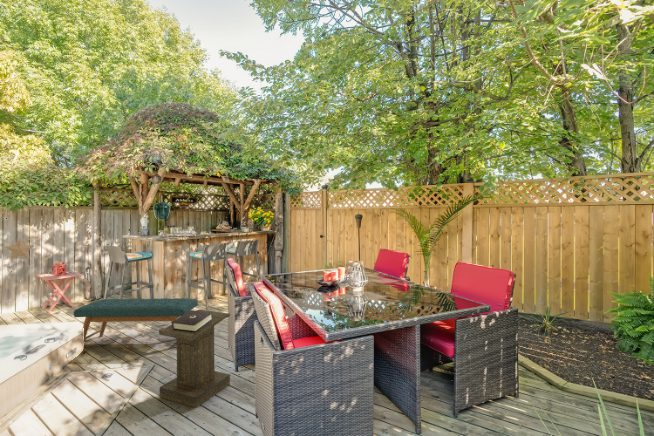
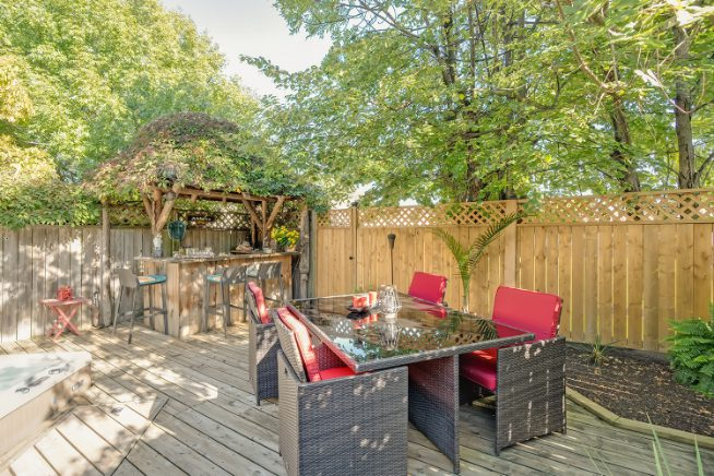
- bench (139, 320)
- decorative star (20, 248)
- lectern (196, 351)
